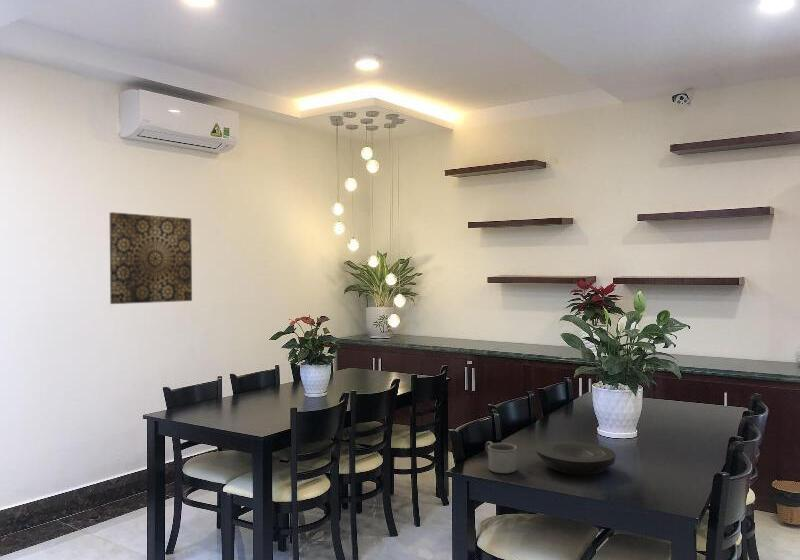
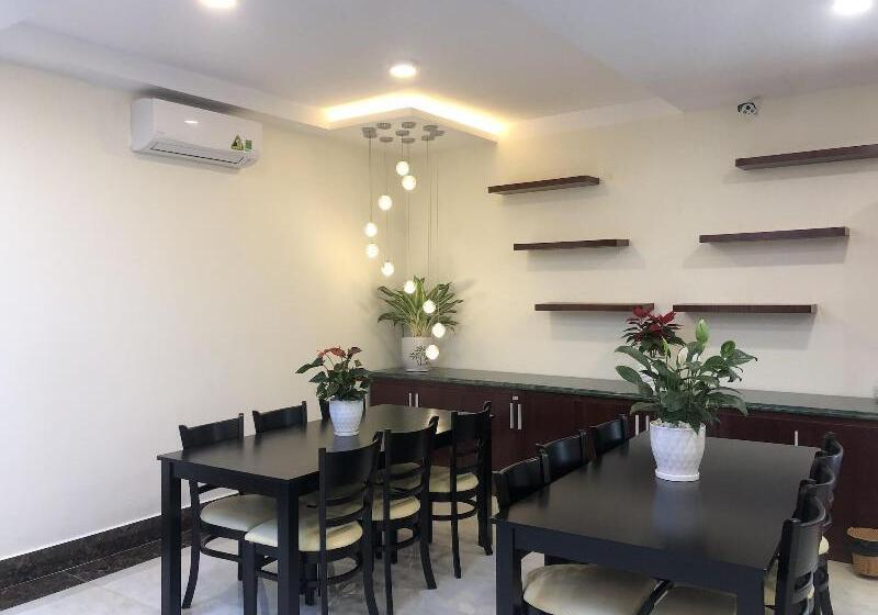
- mug (500, 457)
- plate (575, 459)
- wall art (152, 259)
